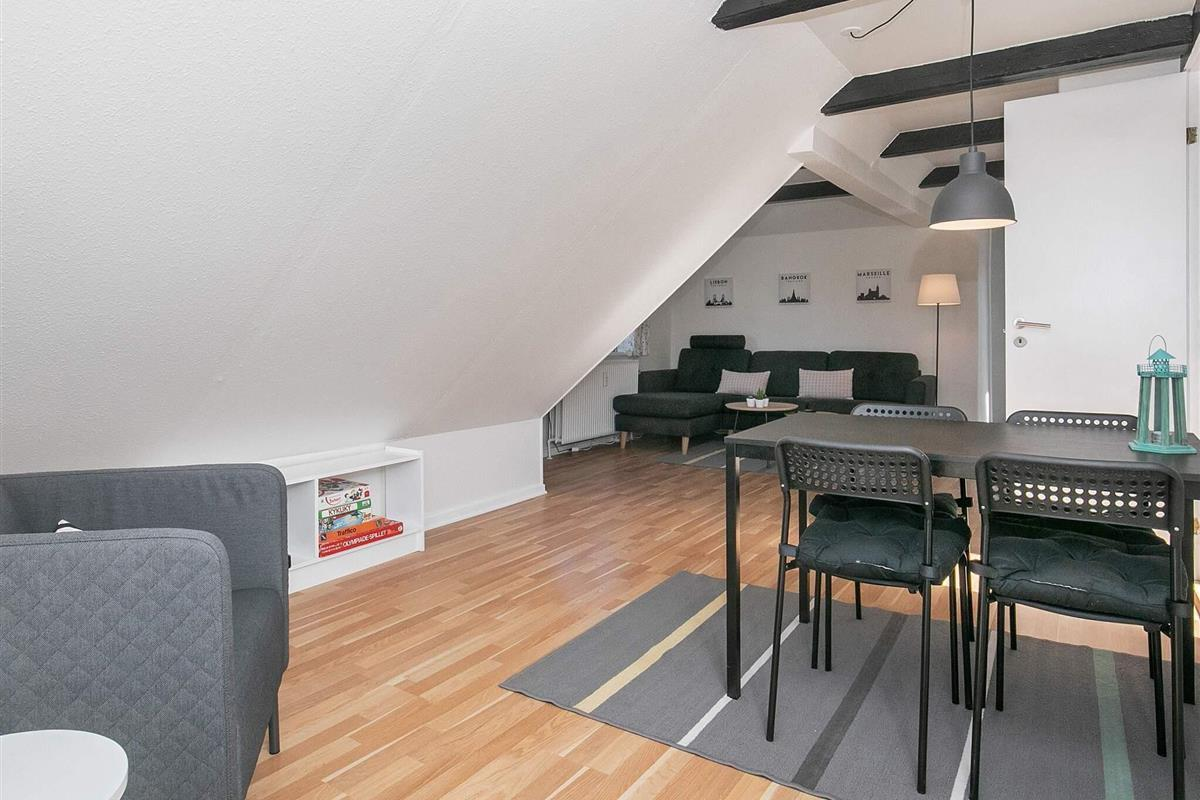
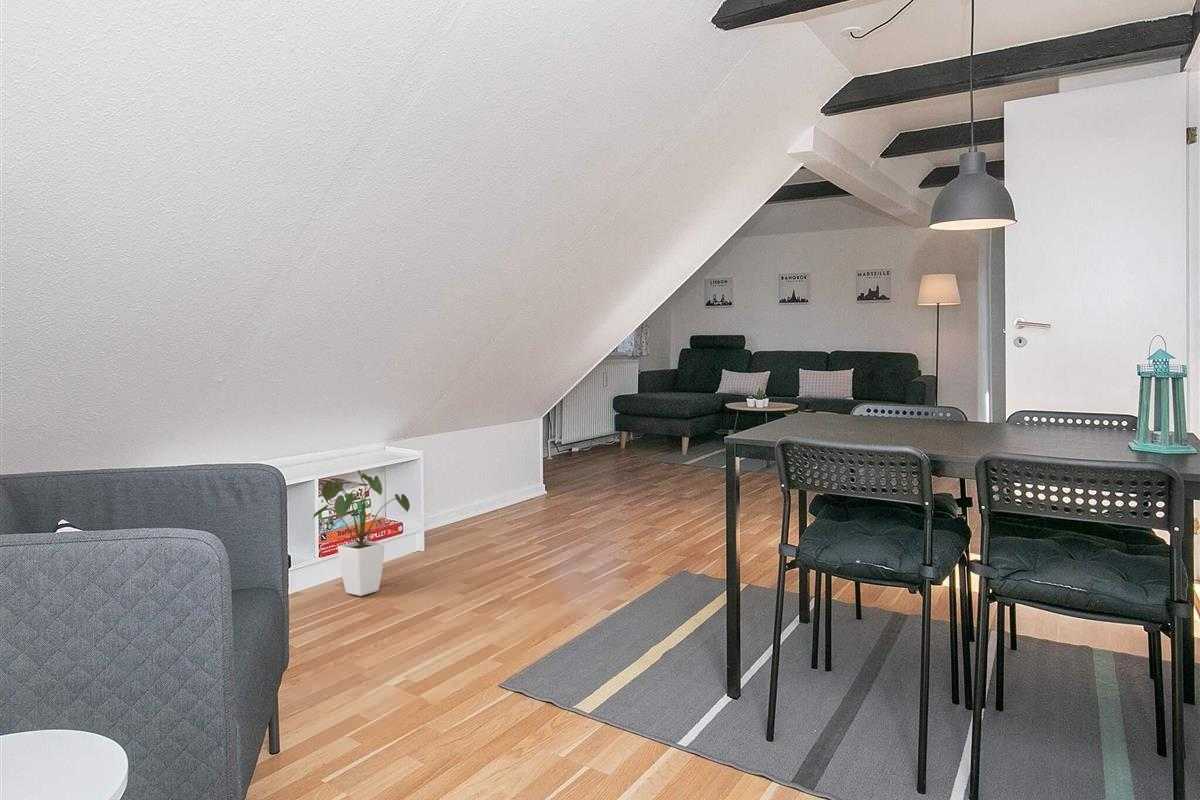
+ house plant (367, 531)
